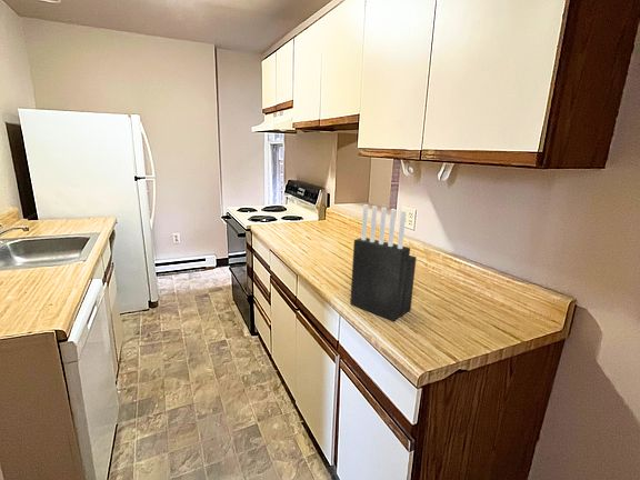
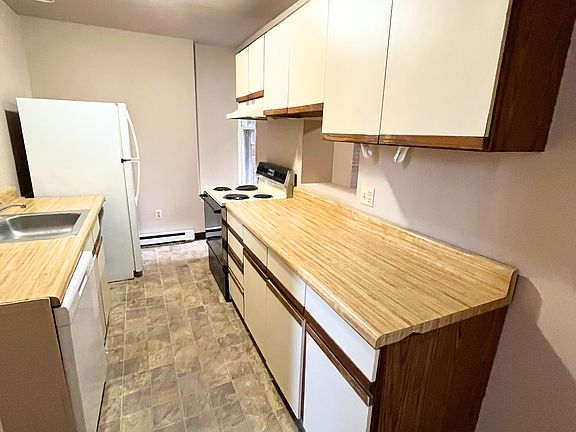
- knife block (386, 258)
